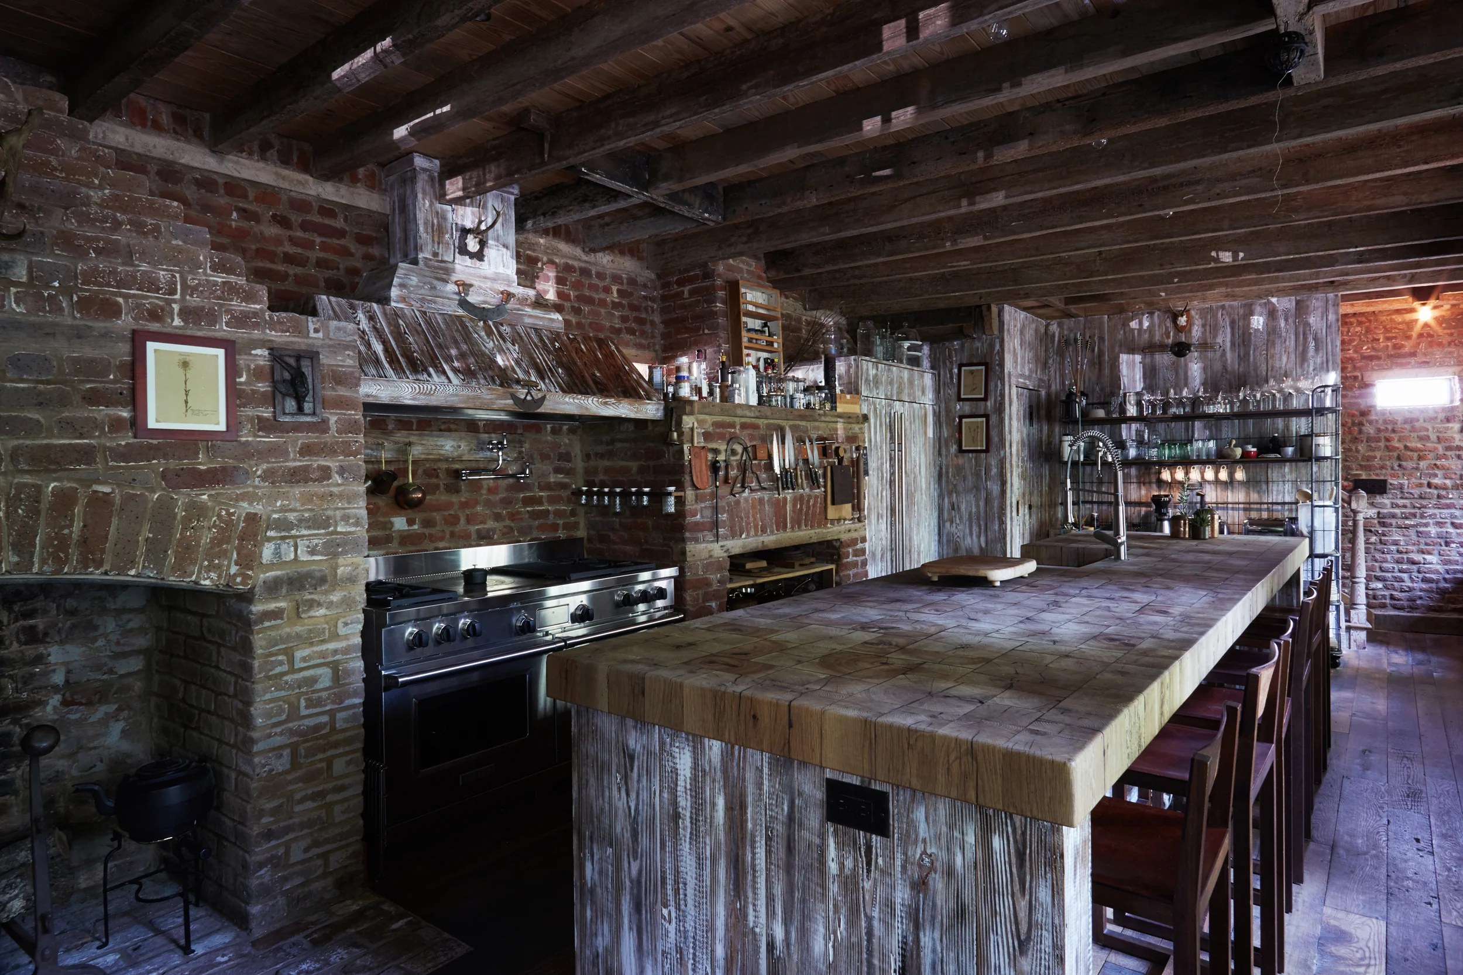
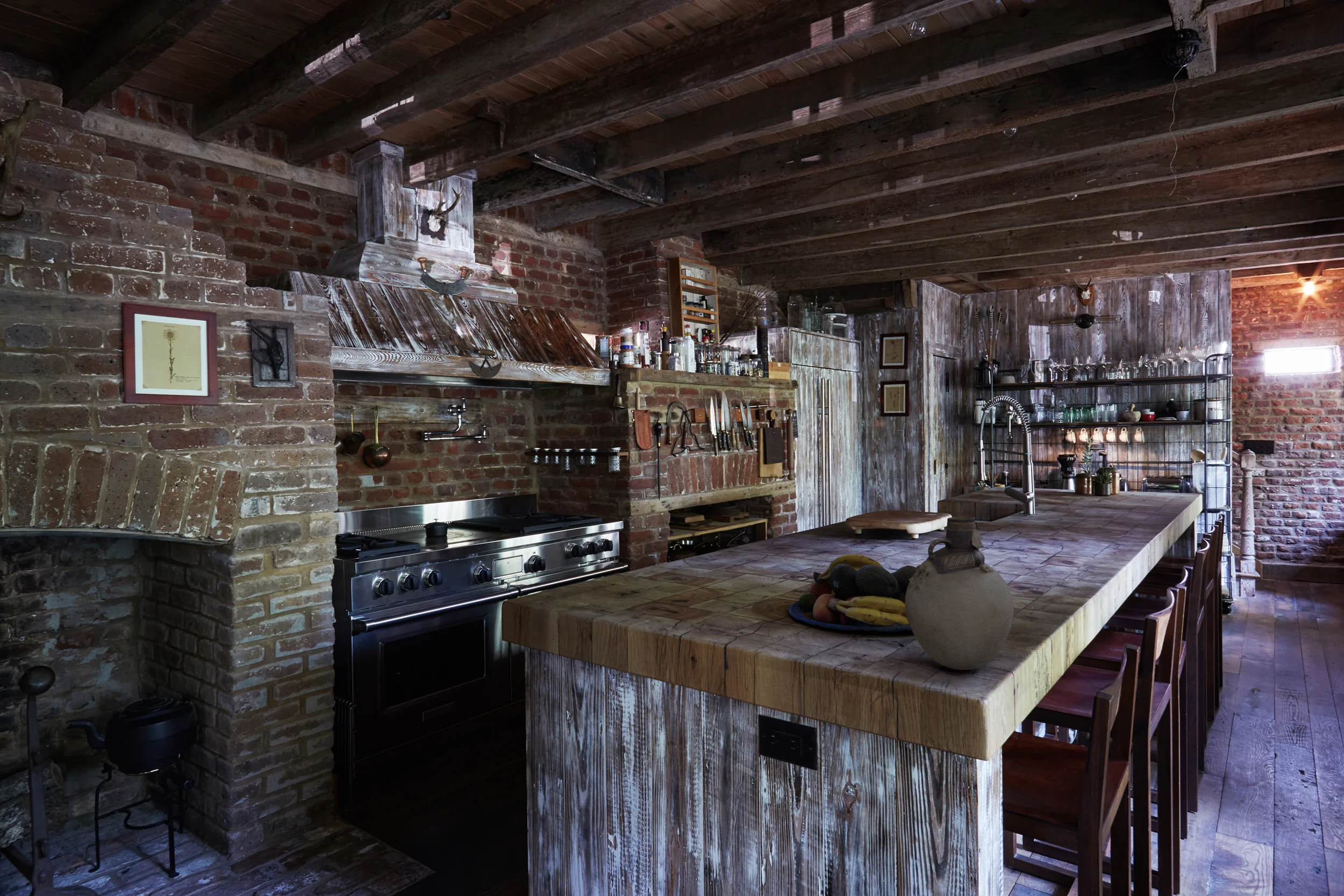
+ vase (957, 592)
+ fruit bowl (869, 584)
